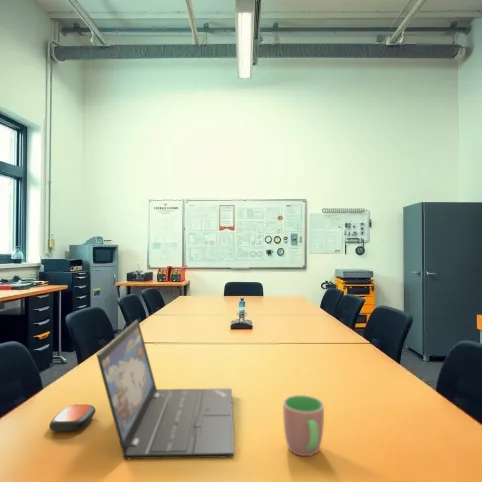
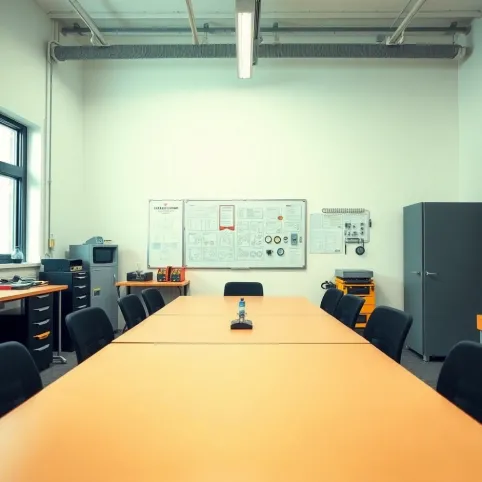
- laptop (176, 389)
- cup (305, 429)
- remote control (73, 417)
